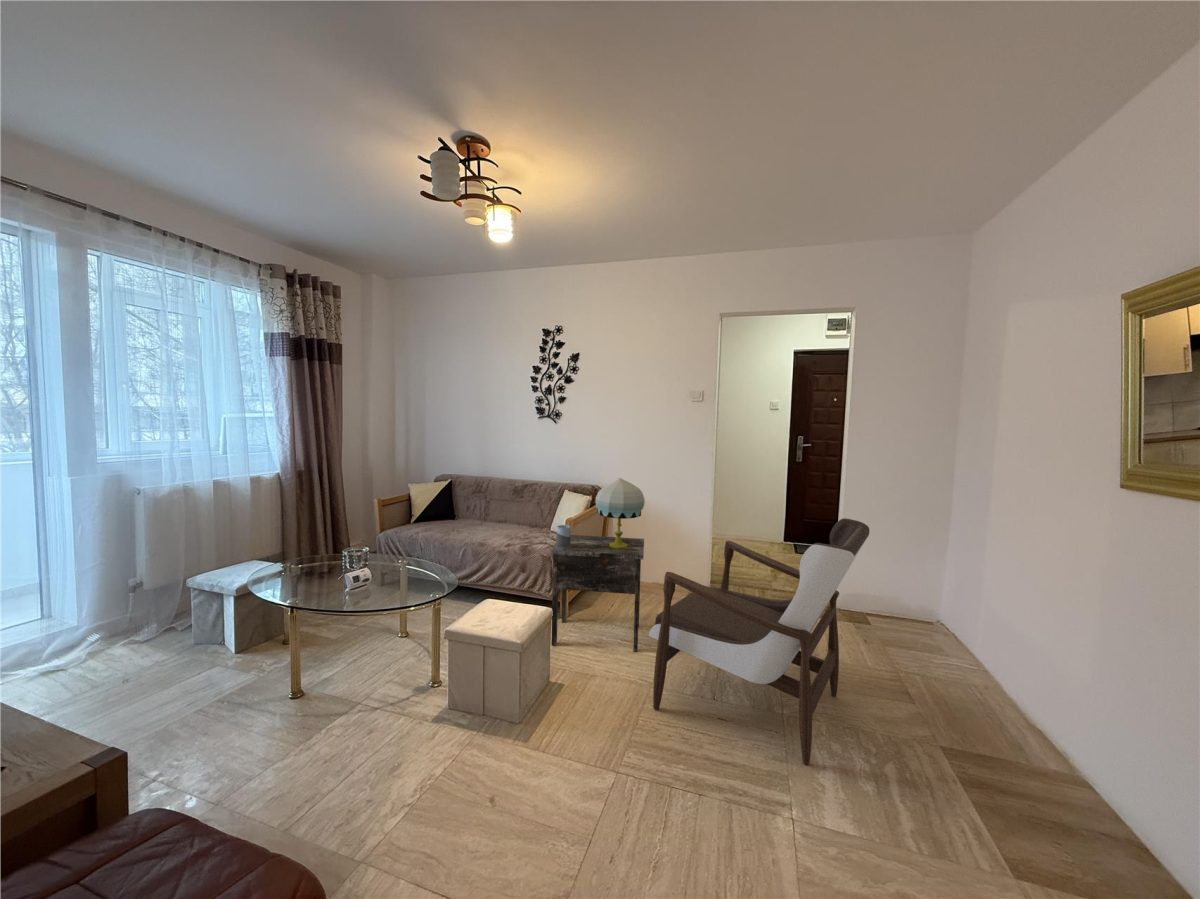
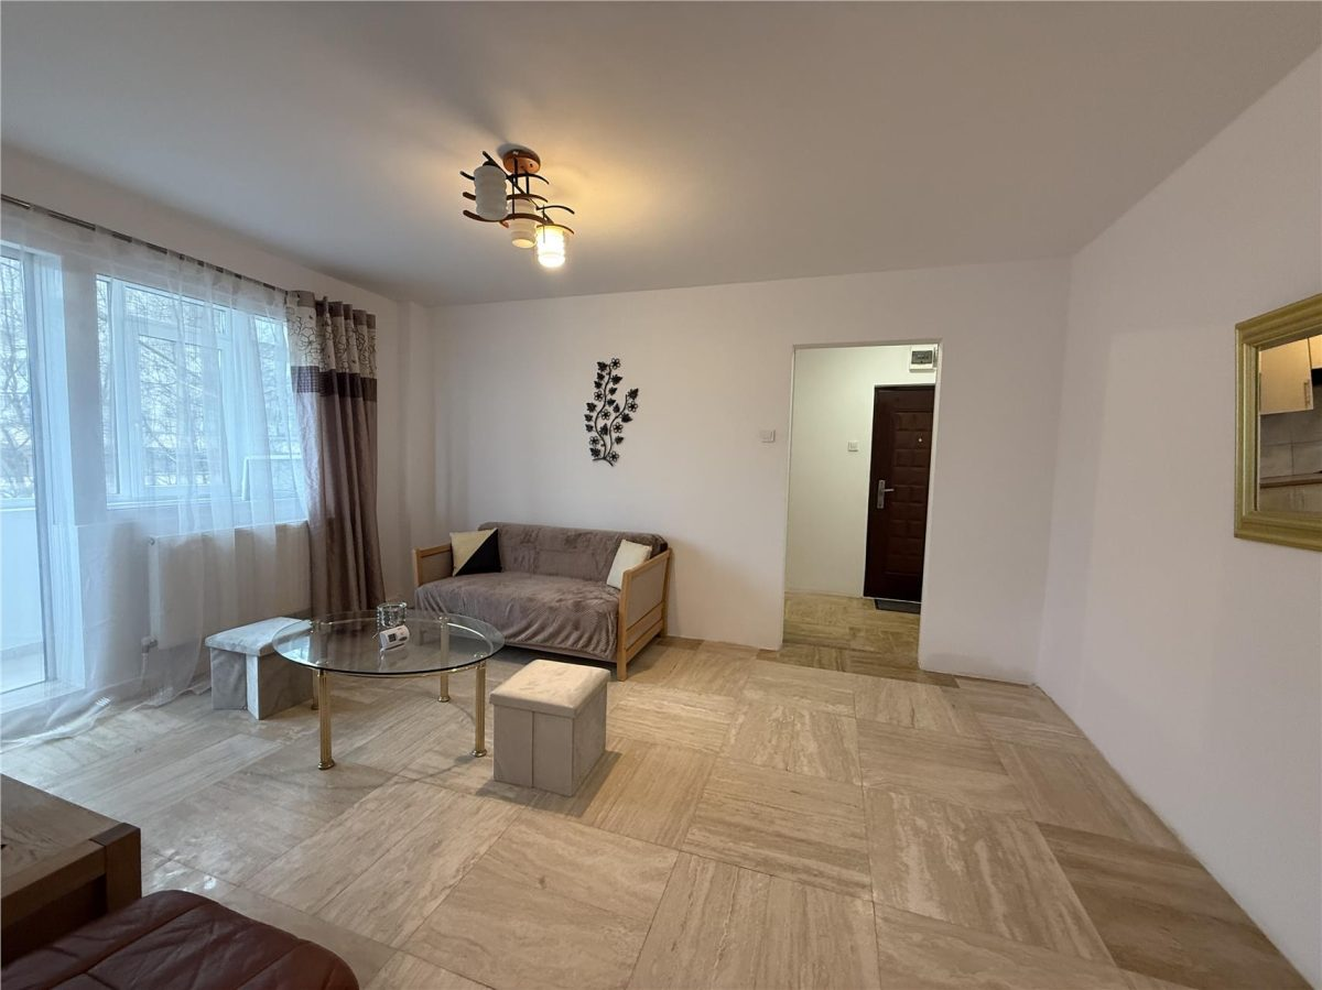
- side table (598, 589)
- table lamp (619, 511)
- armchair (757, 610)
- mug (565, 536)
